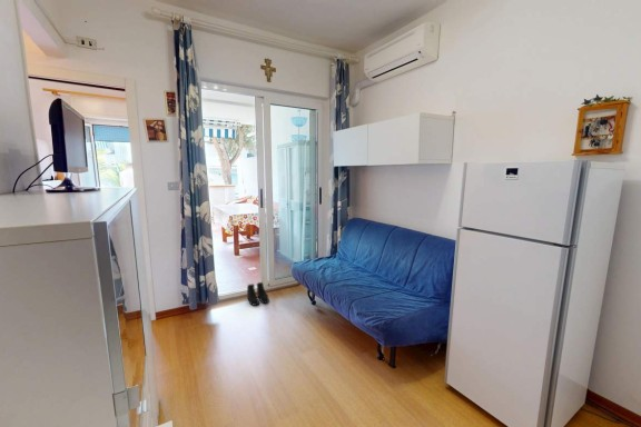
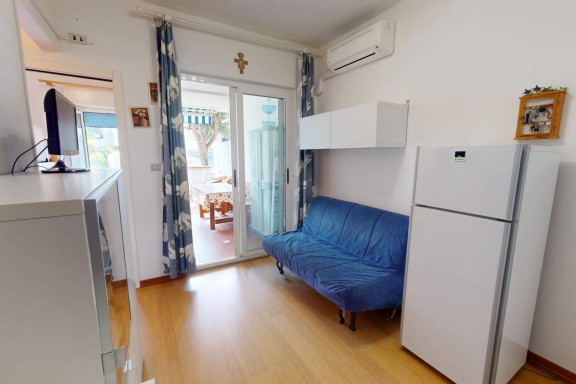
- boots (257, 291)
